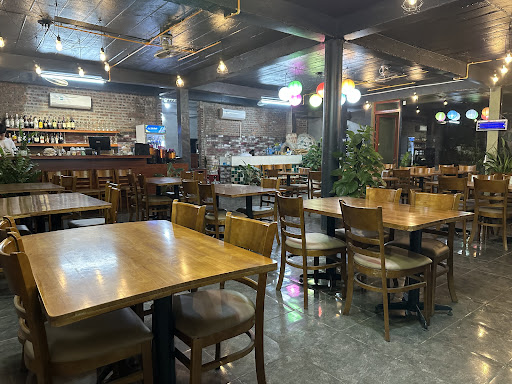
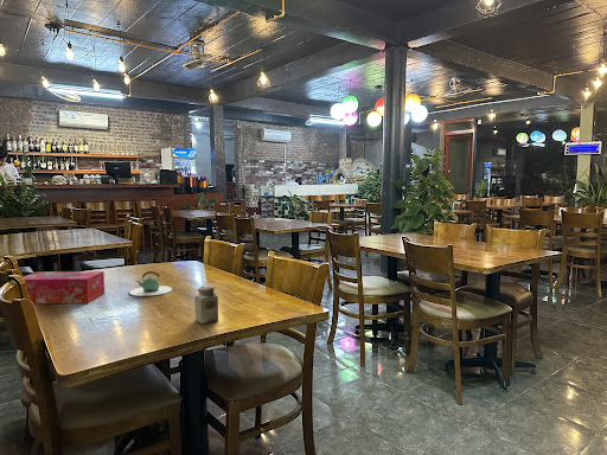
+ salt shaker (206, 303)
+ tissue box (60, 287)
+ teapot (151, 281)
